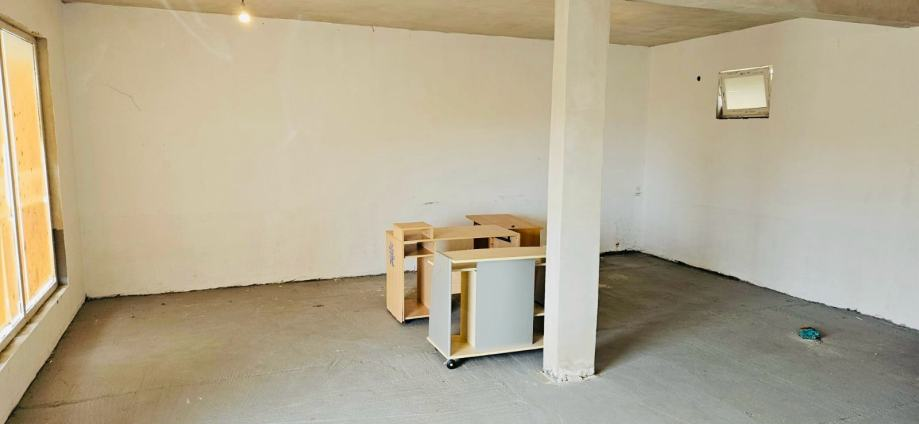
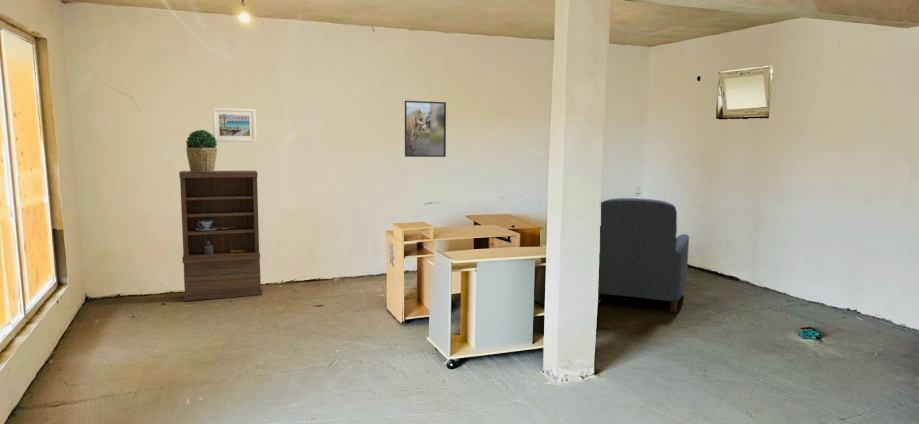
+ bookshelf (221, 233)
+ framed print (425, 129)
+ potted plant (201, 150)
+ chair (640, 248)
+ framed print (234, 125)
